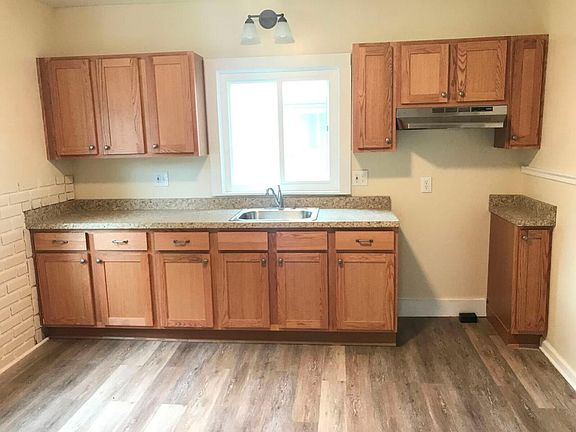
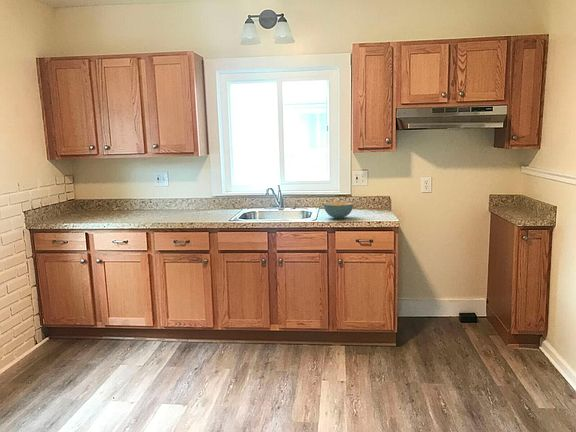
+ cereal bowl (338, 210)
